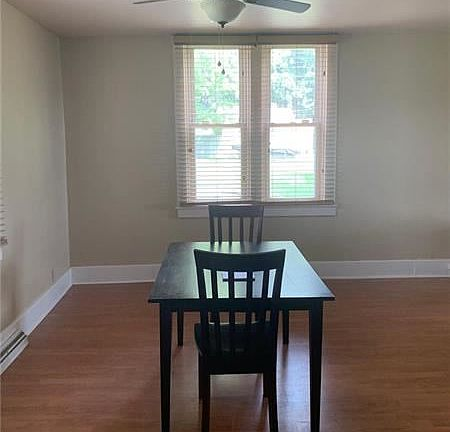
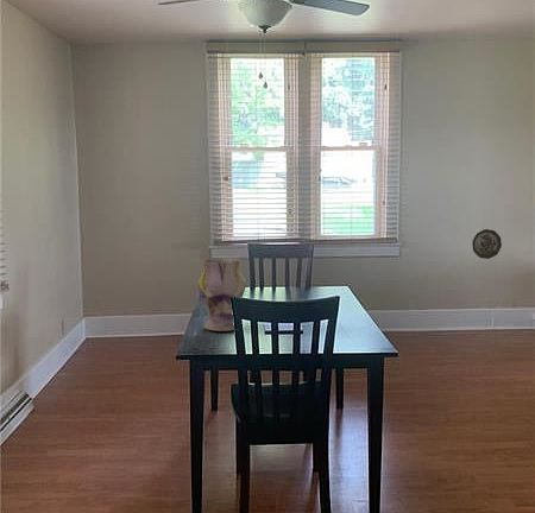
+ vase (221, 293)
+ decorative plate (486, 243)
